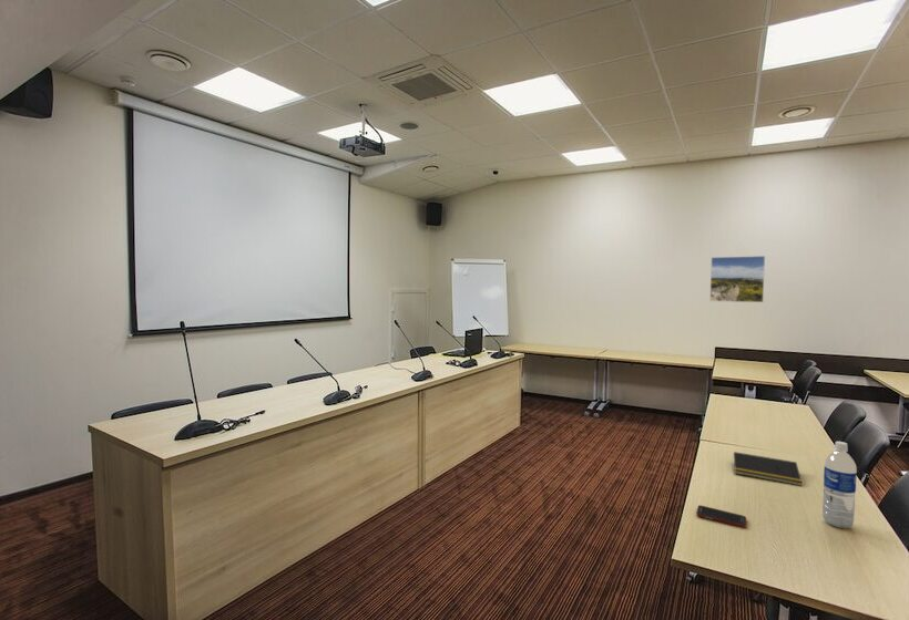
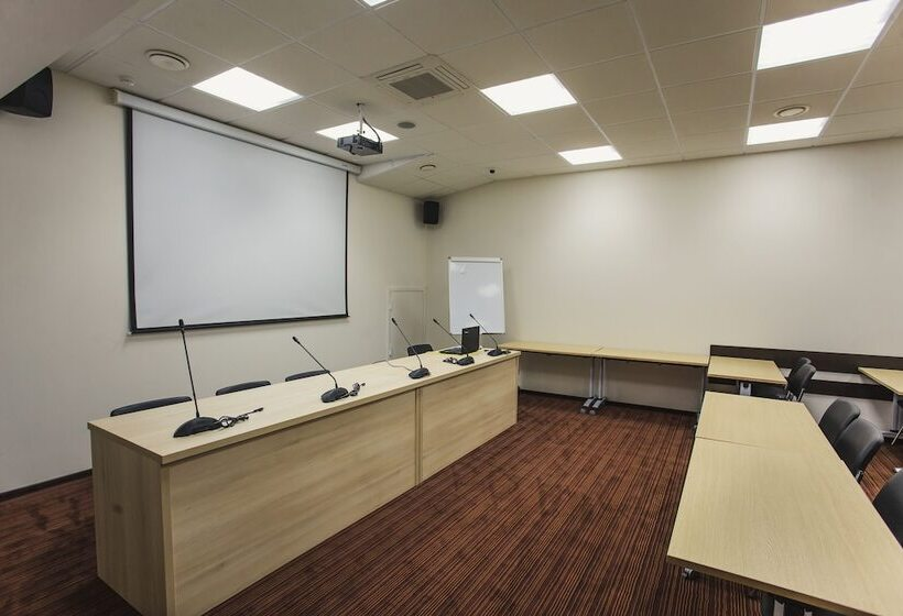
- notepad (765, 467)
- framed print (736, 279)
- cell phone (721, 516)
- water bottle (839, 483)
